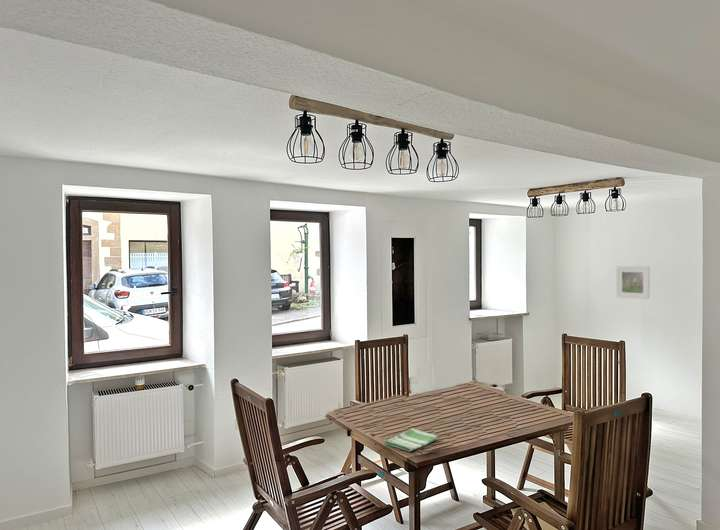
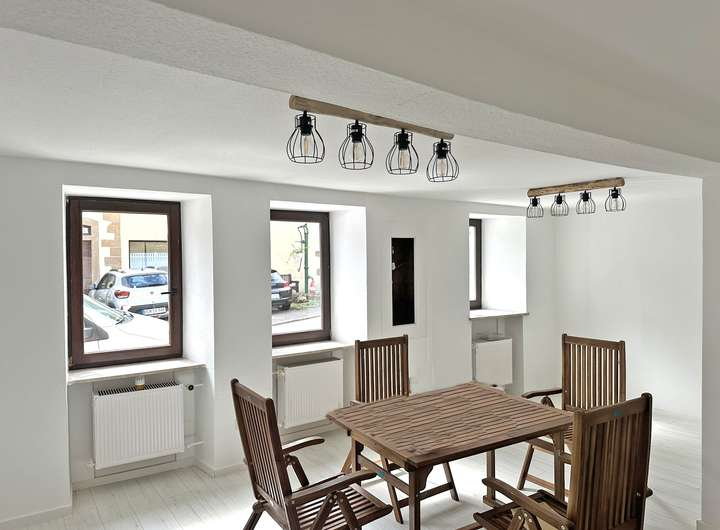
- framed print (632, 282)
- dish towel (411, 439)
